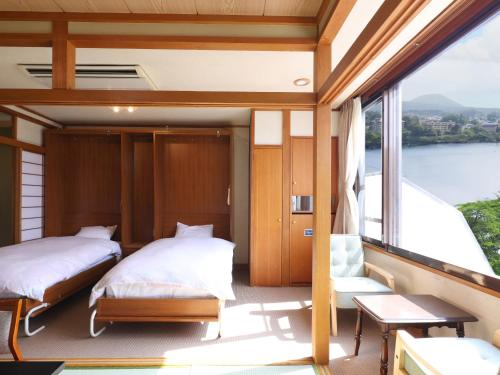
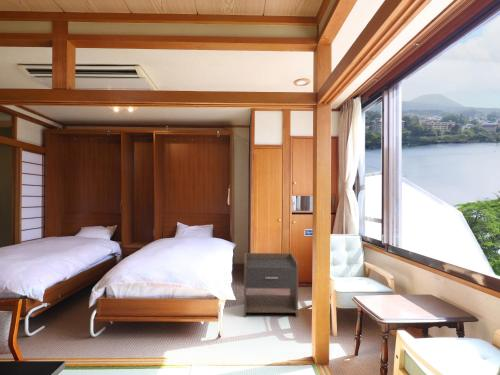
+ nightstand (269, 283)
